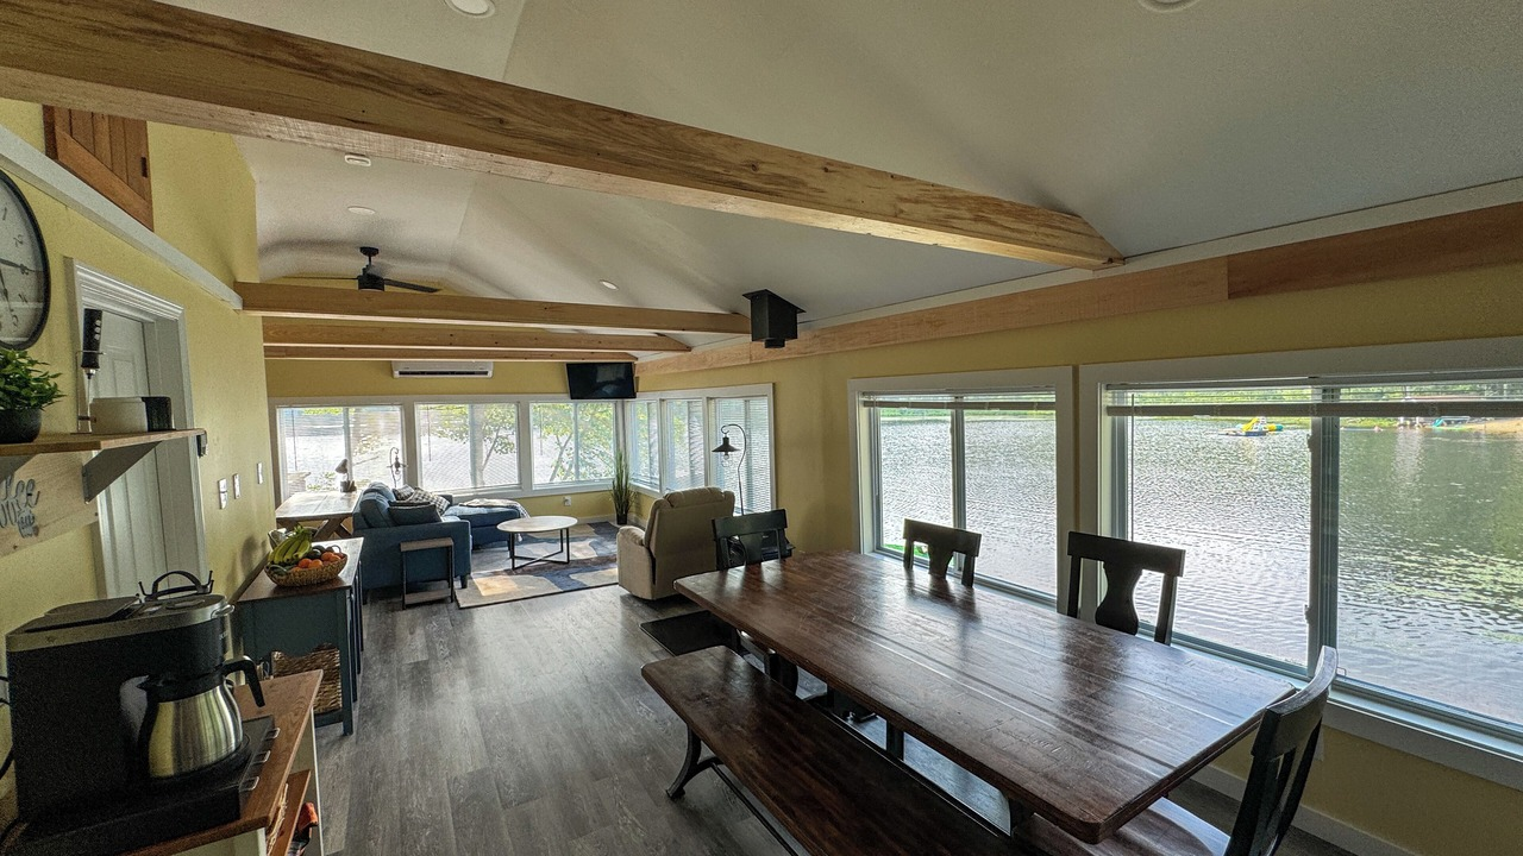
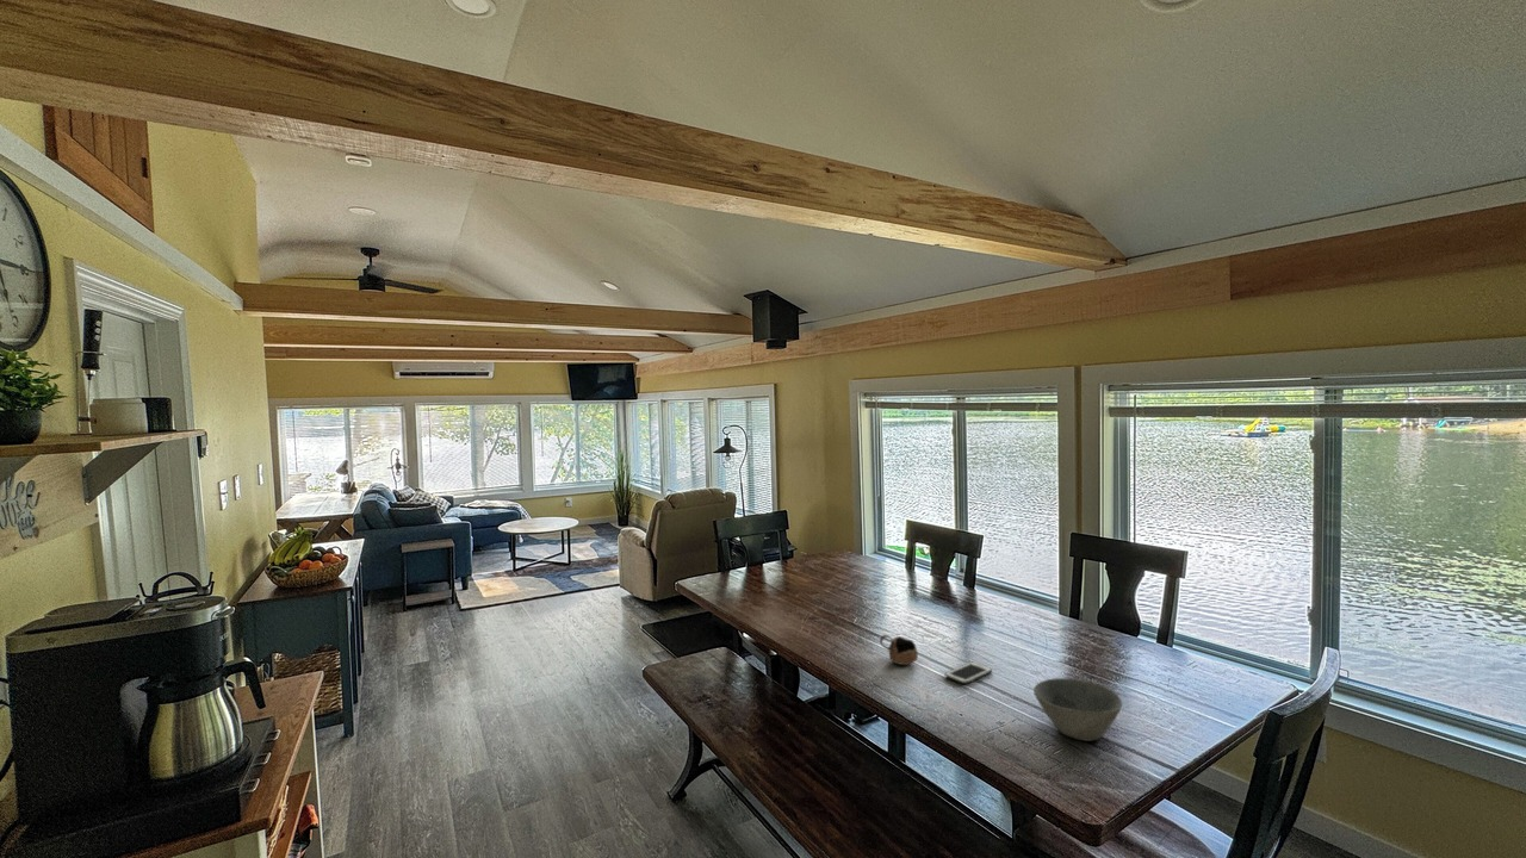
+ cell phone (968, 672)
+ bowl (1077, 711)
+ cup (899, 647)
